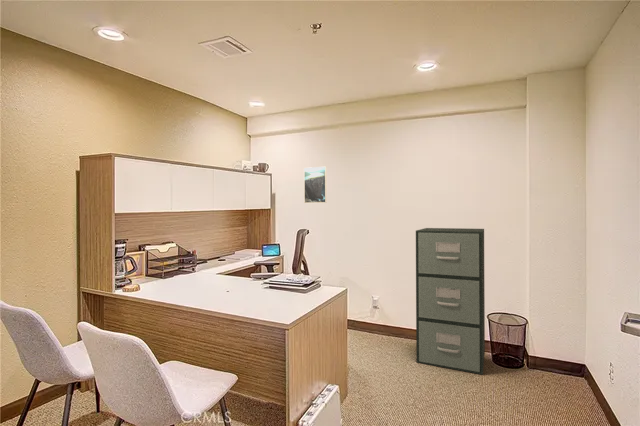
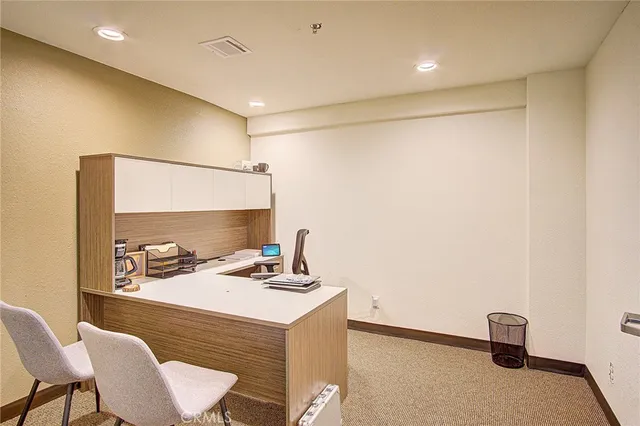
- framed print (315, 185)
- filing cabinet (451, 293)
